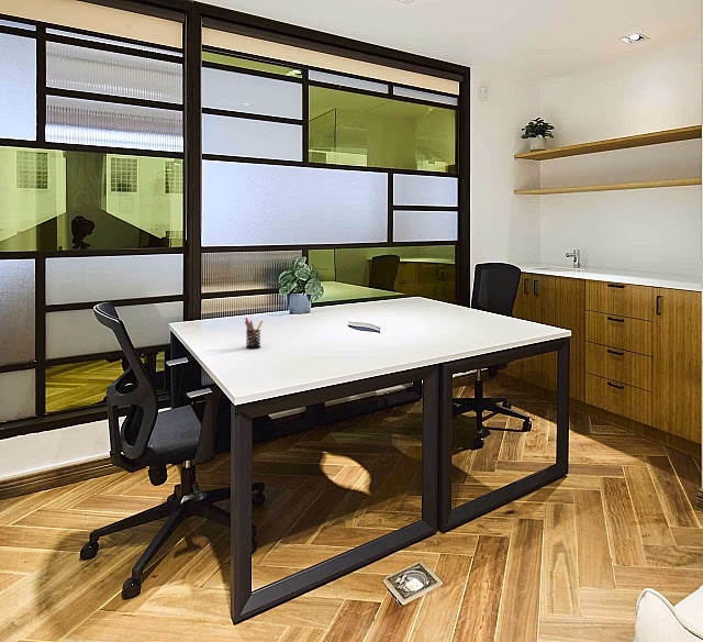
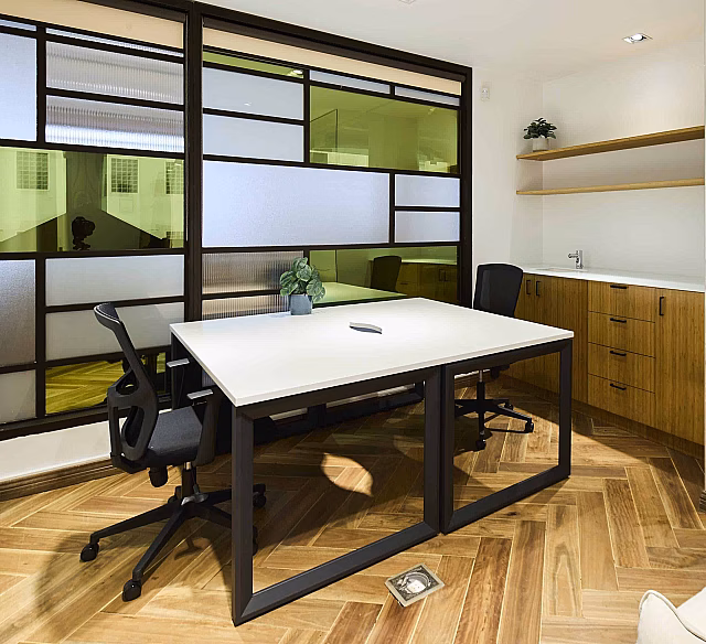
- pen holder (252, 332)
